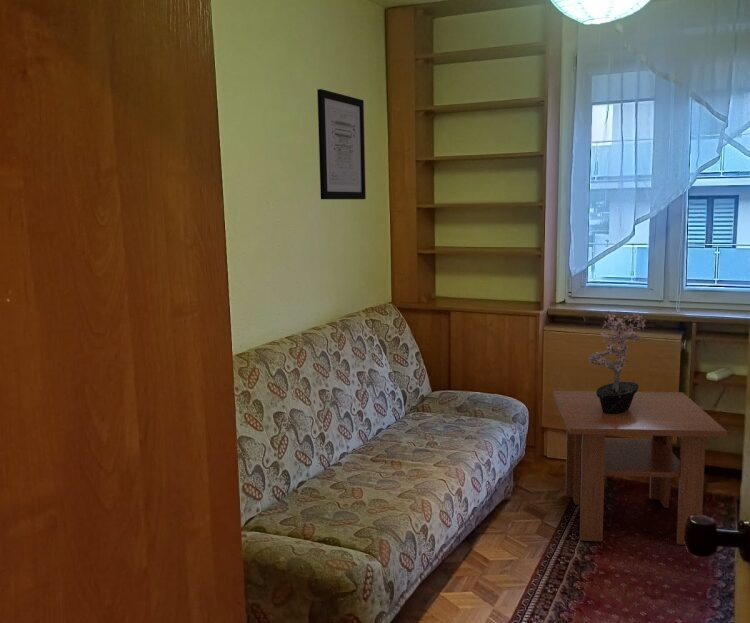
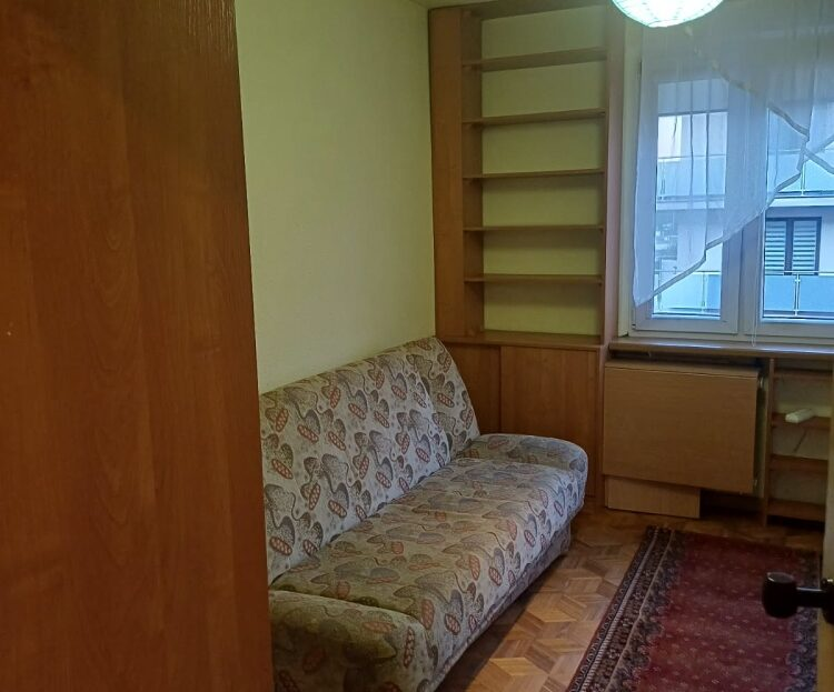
- wall art (343, 147)
- coffee table (629, 464)
- potted plant (618, 355)
